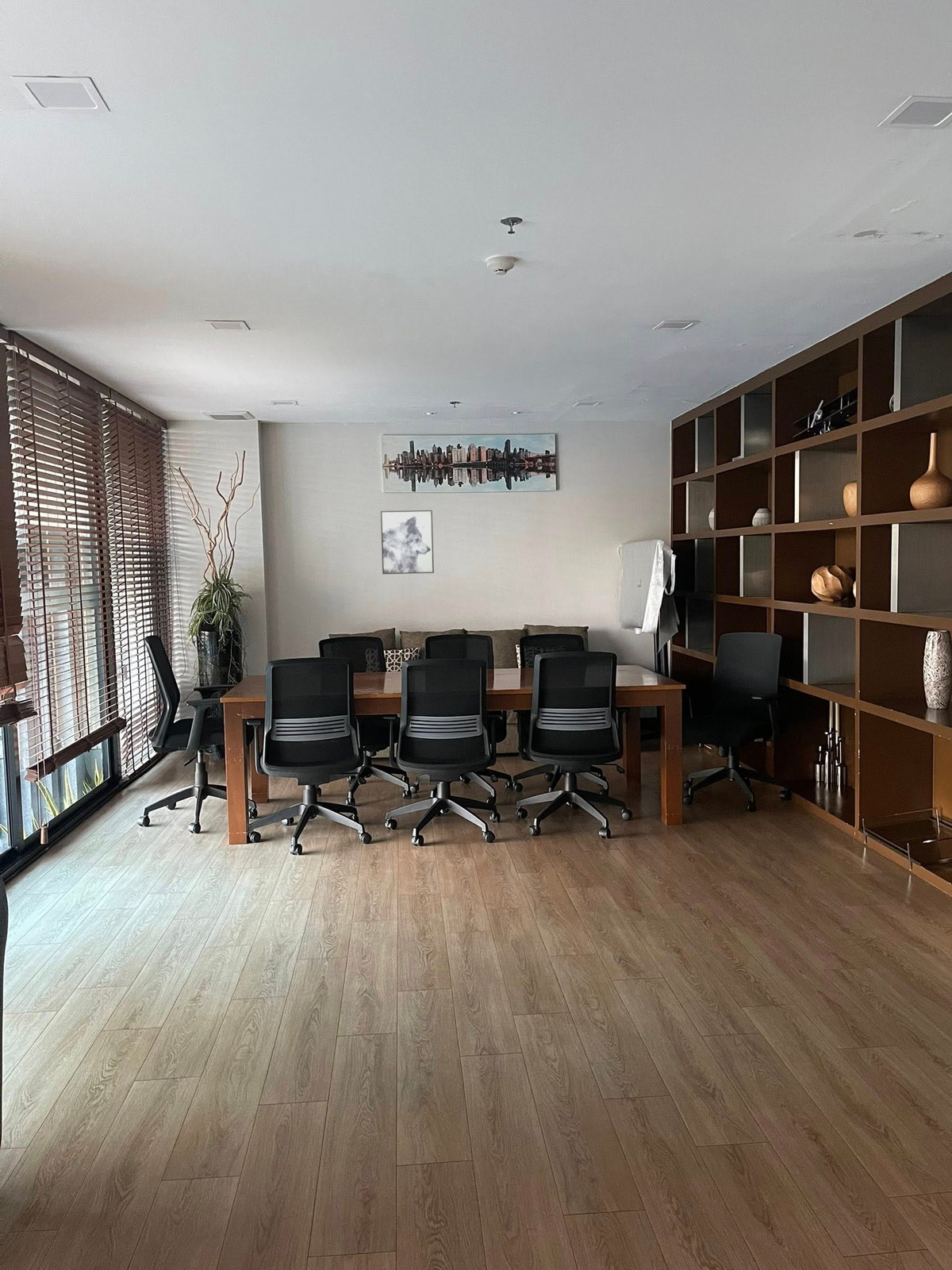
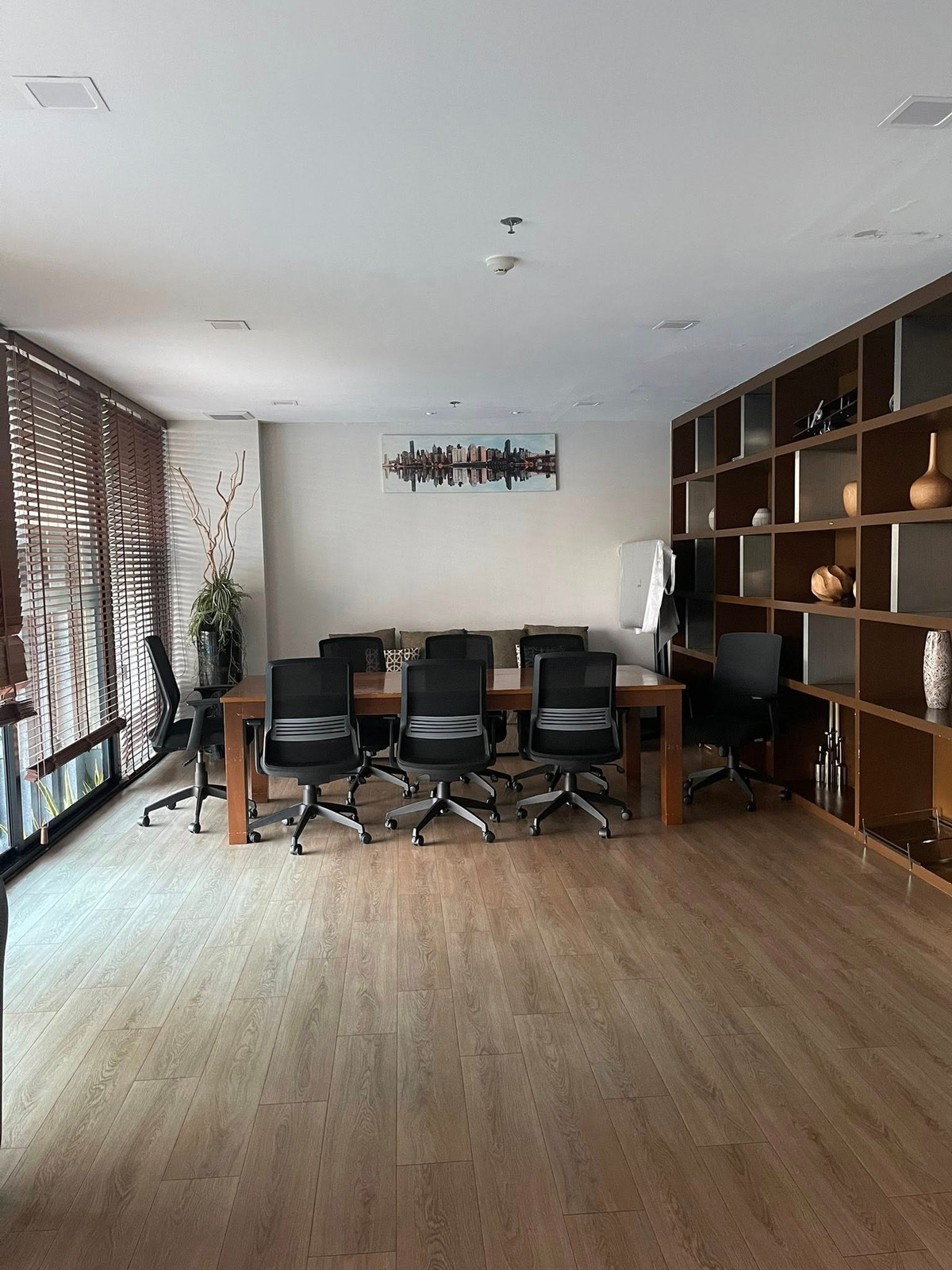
- wall art (407, 542)
